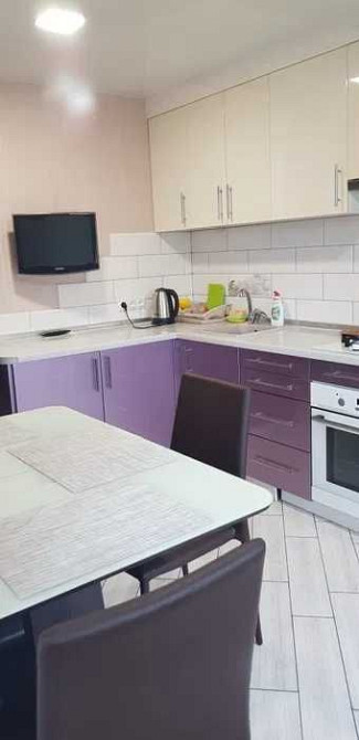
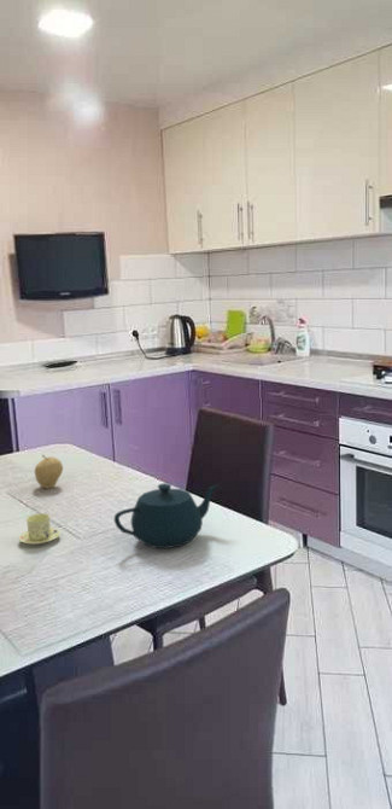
+ teapot (169, 511)
+ chinaware (39, 528)
+ fruit (48, 468)
